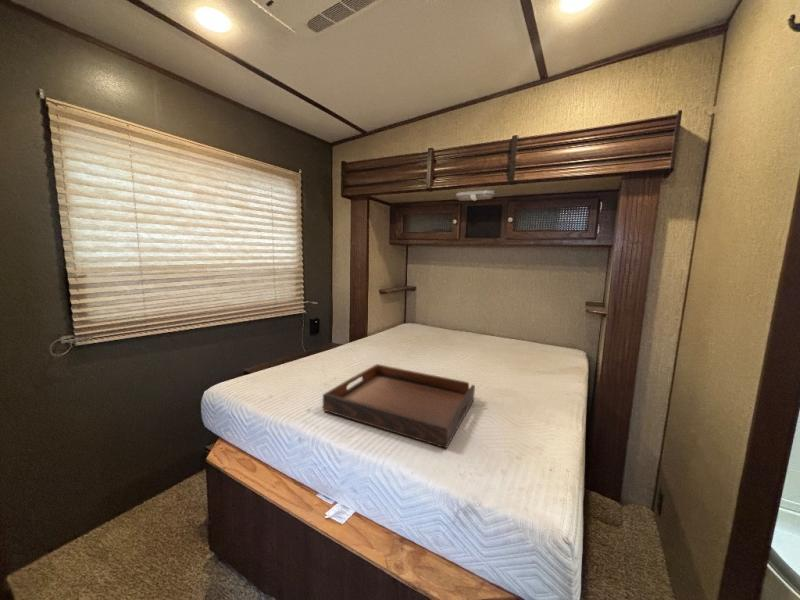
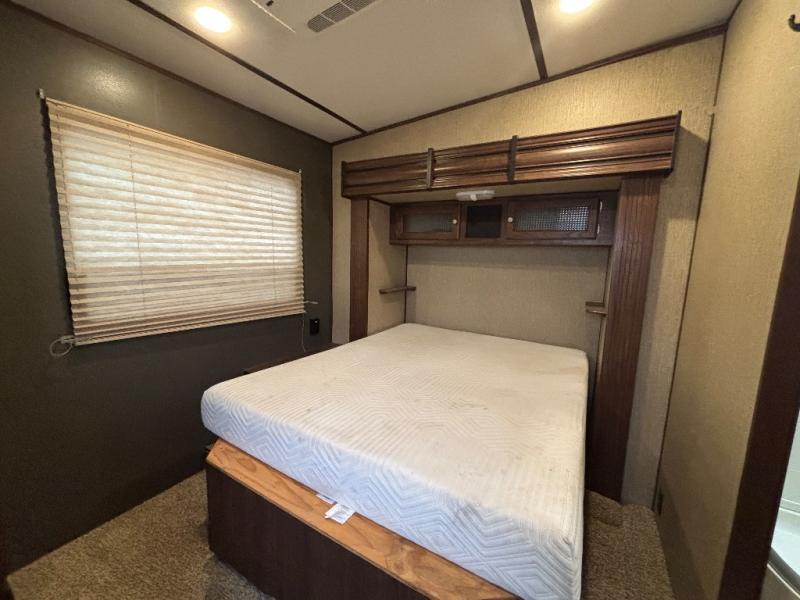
- serving tray (403, 396)
